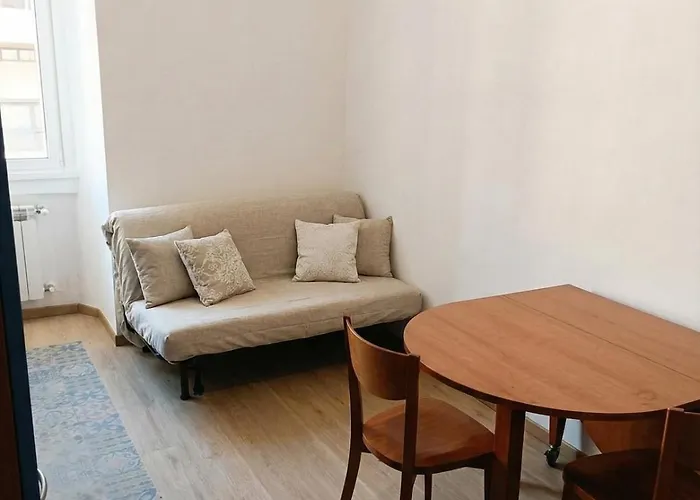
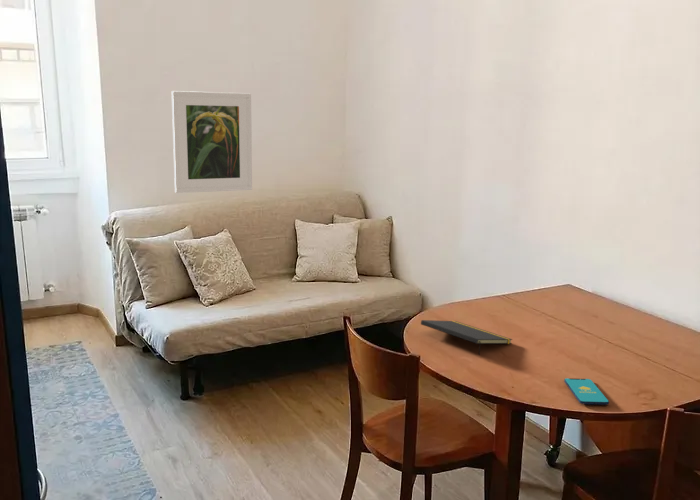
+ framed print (213, 142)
+ smartphone (585, 390)
+ notepad (465, 331)
